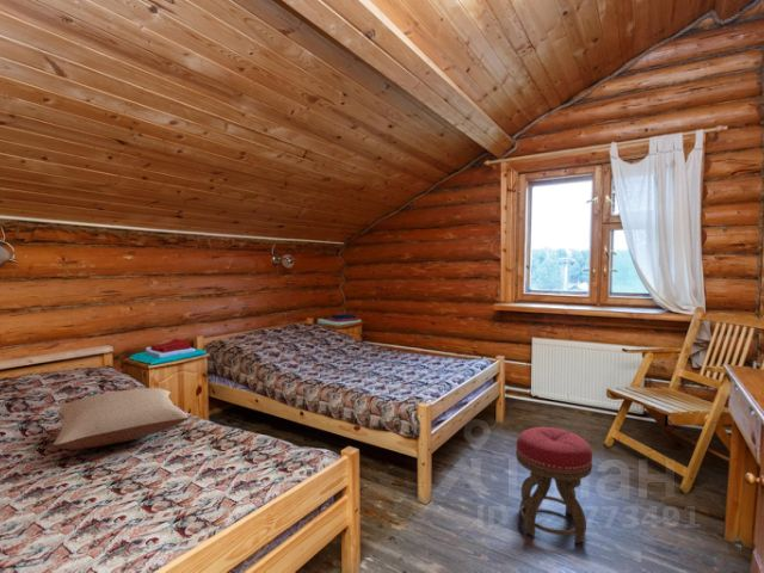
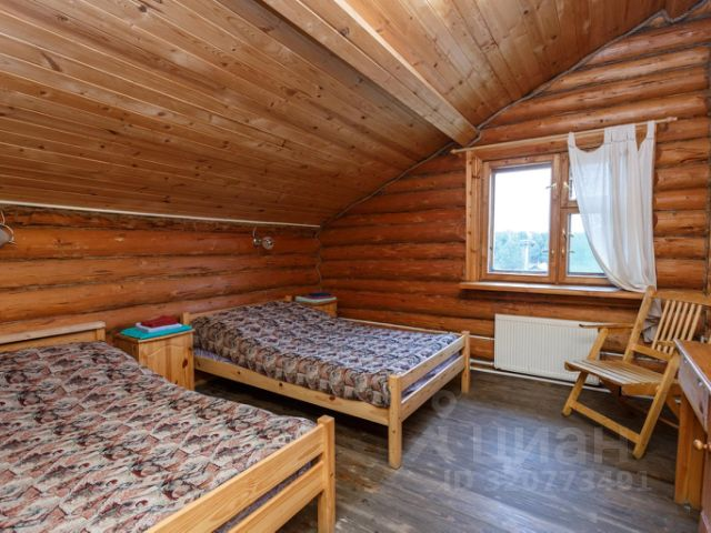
- pillow (122, 415)
- stool (550, 480)
